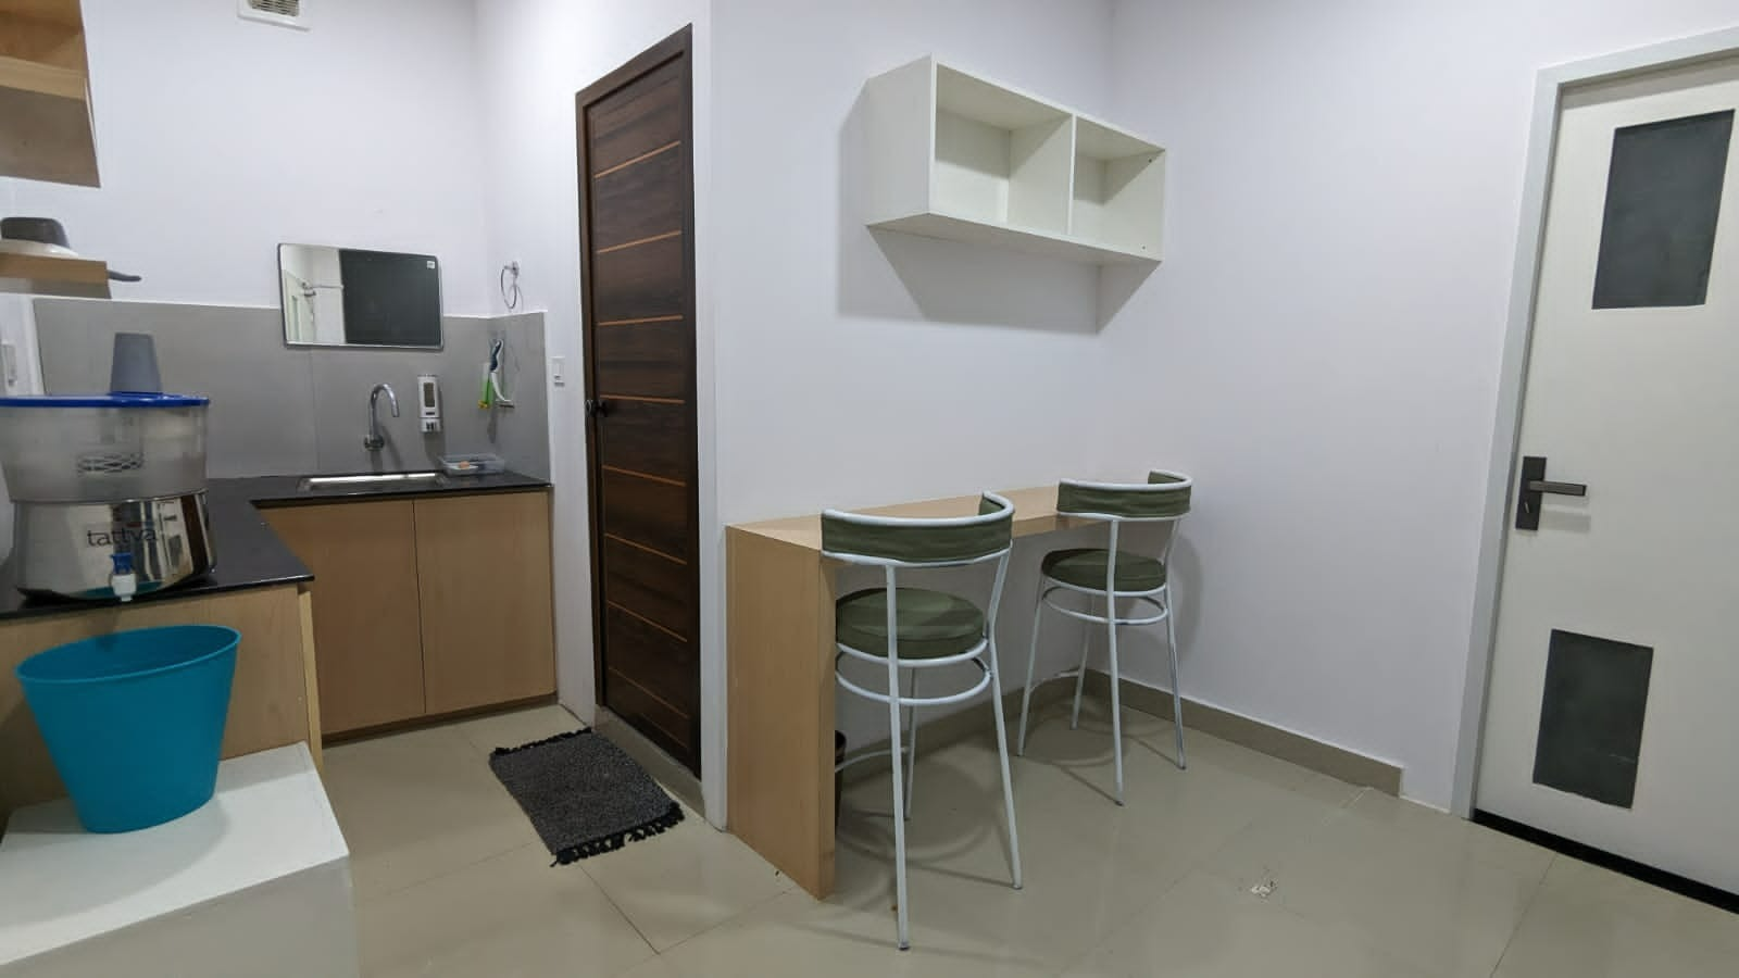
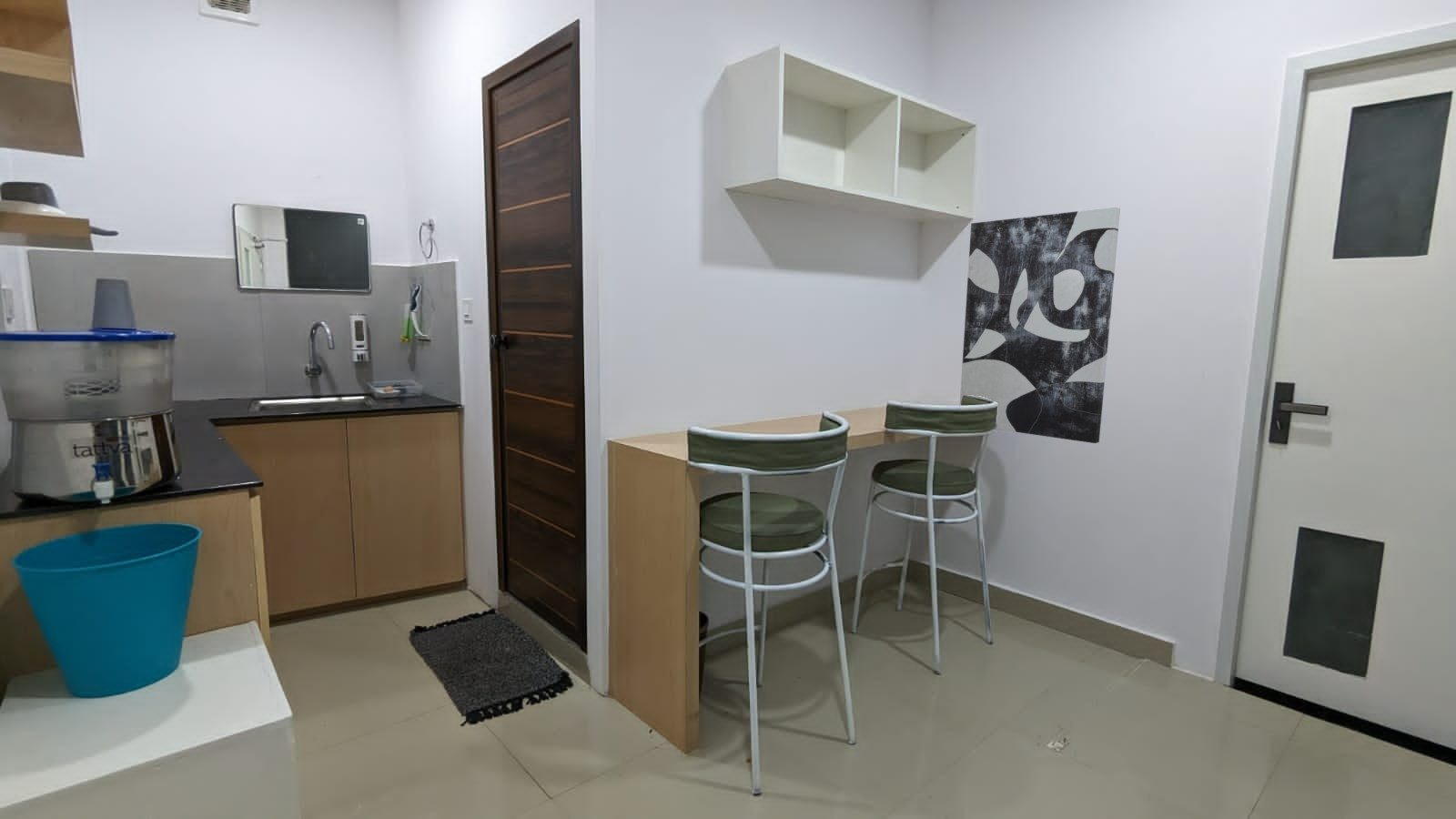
+ wall art (1031, 326)
